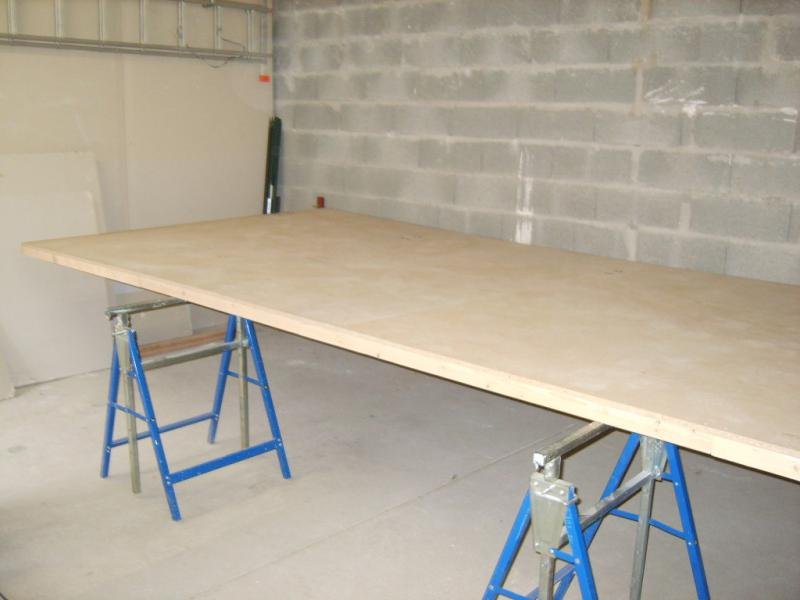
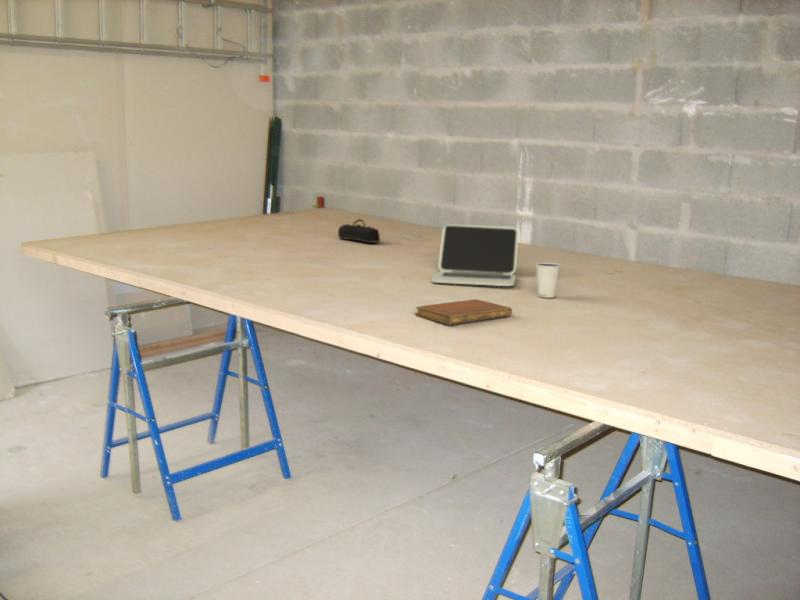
+ laptop (476, 253)
+ pencil case (358, 230)
+ notebook (463, 311)
+ dixie cup (547, 280)
